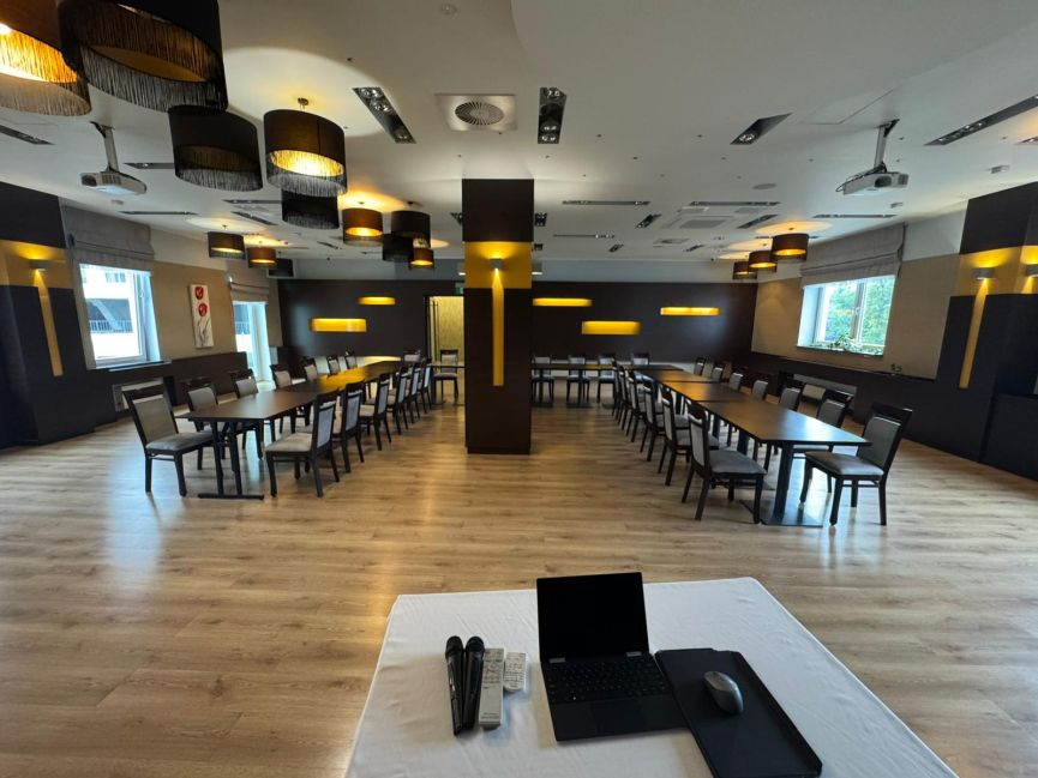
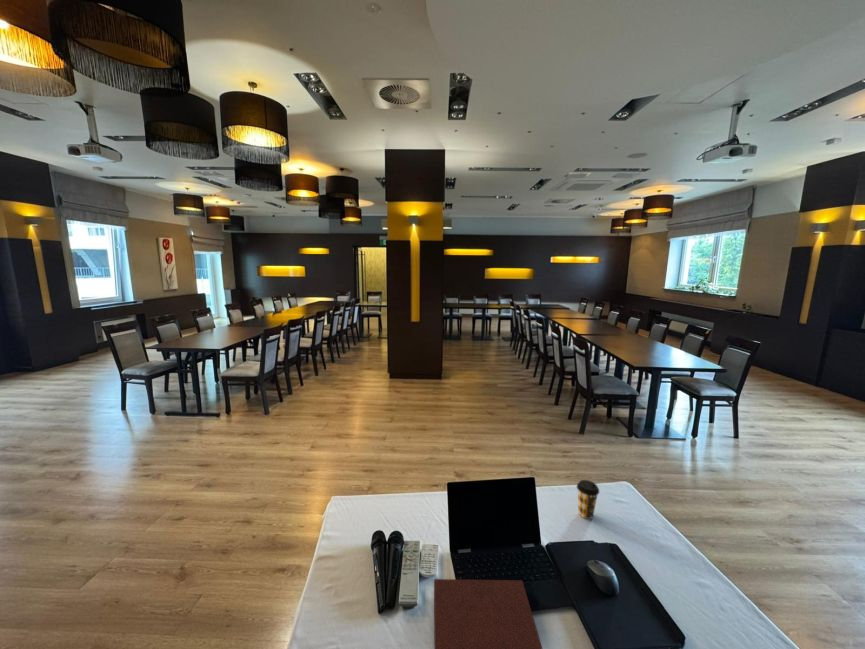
+ notebook (482, 616)
+ coffee cup (586, 499)
